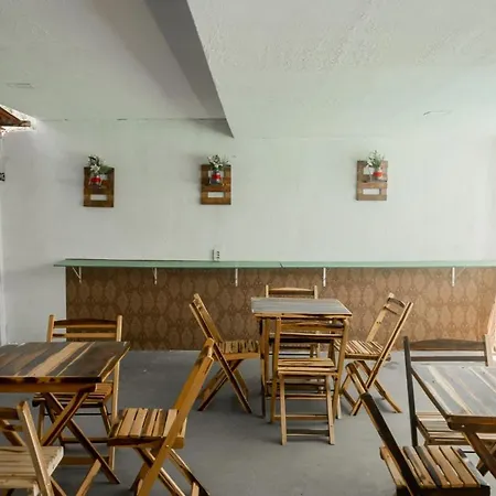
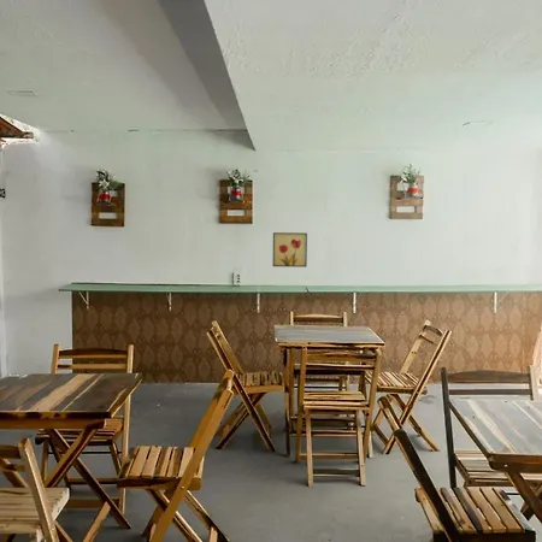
+ wall art (289, 249)
